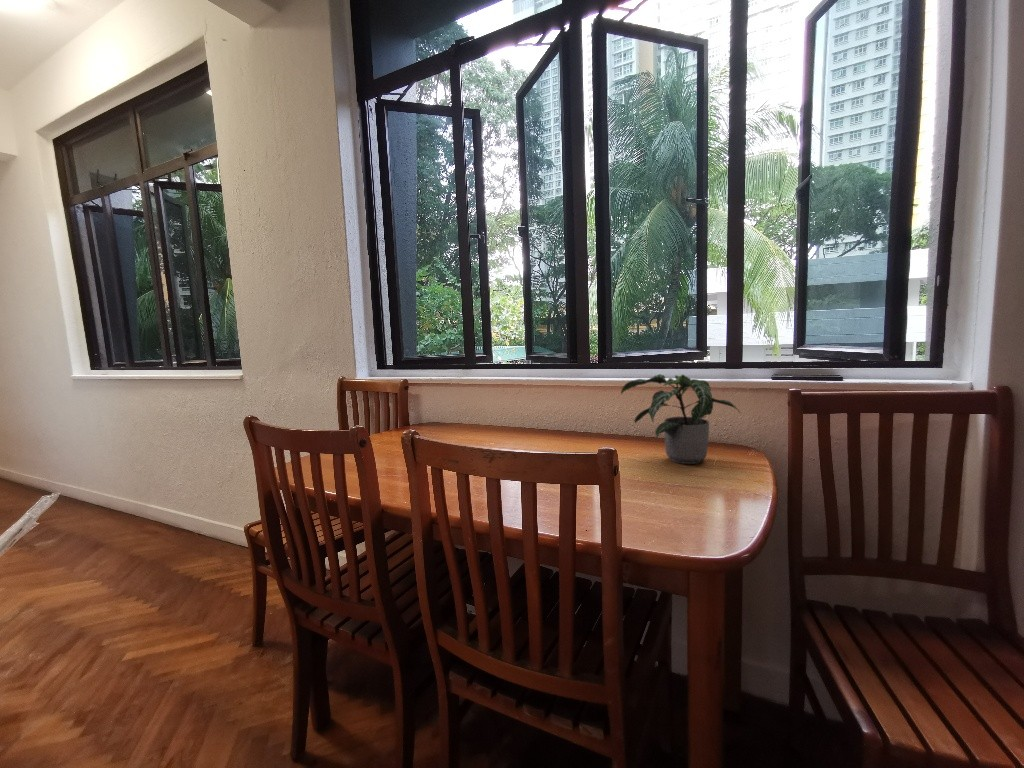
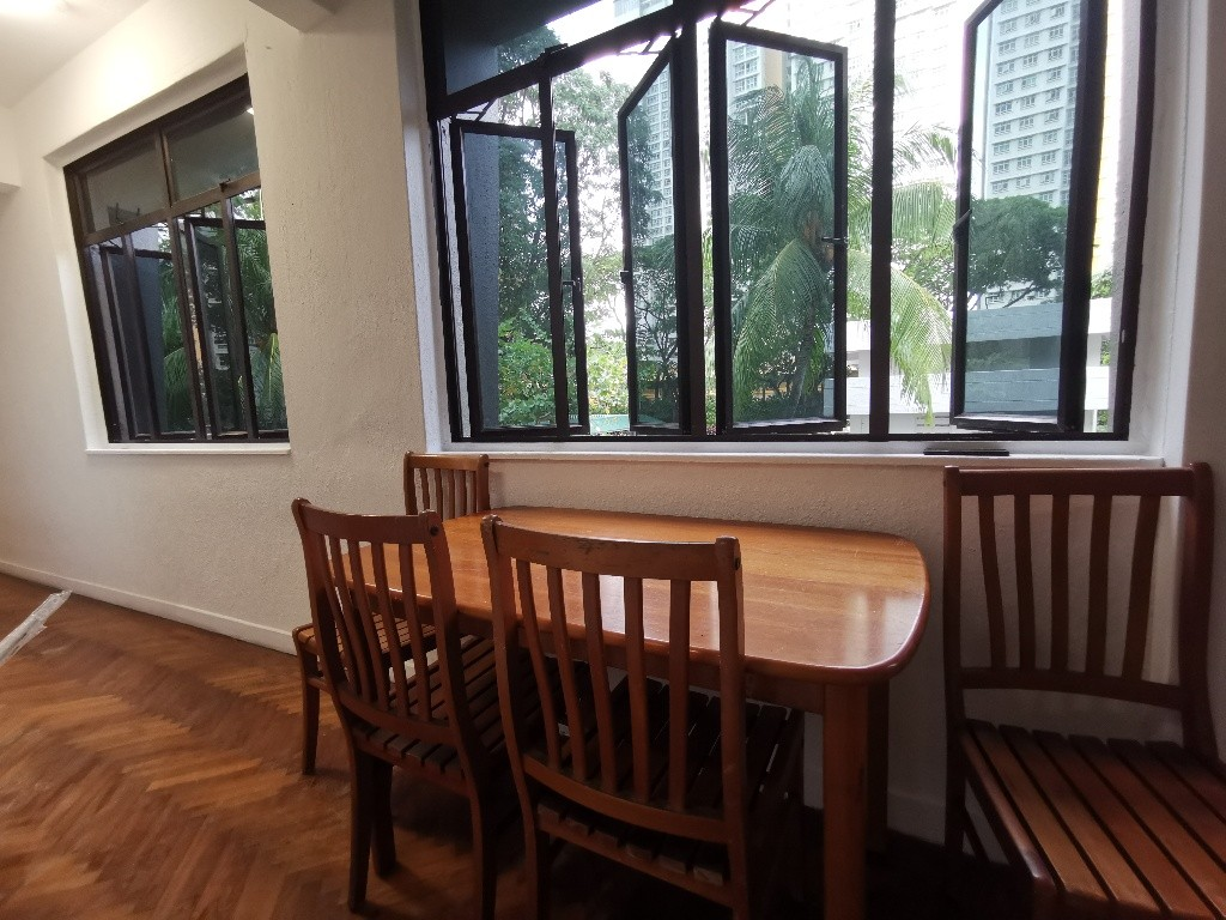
- potted plant (677, 417)
